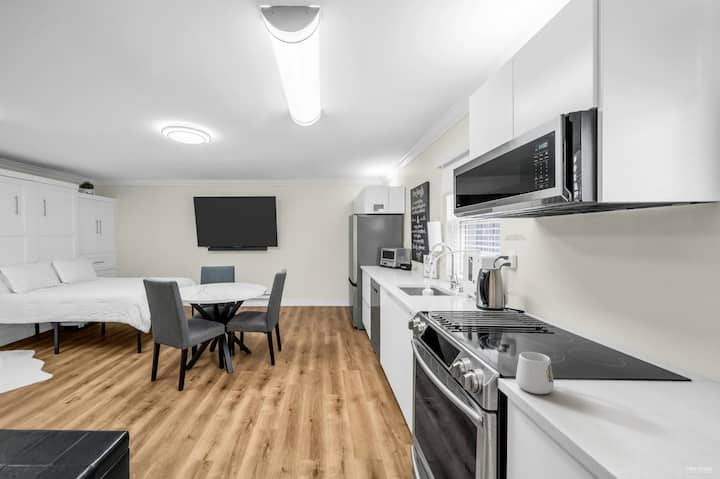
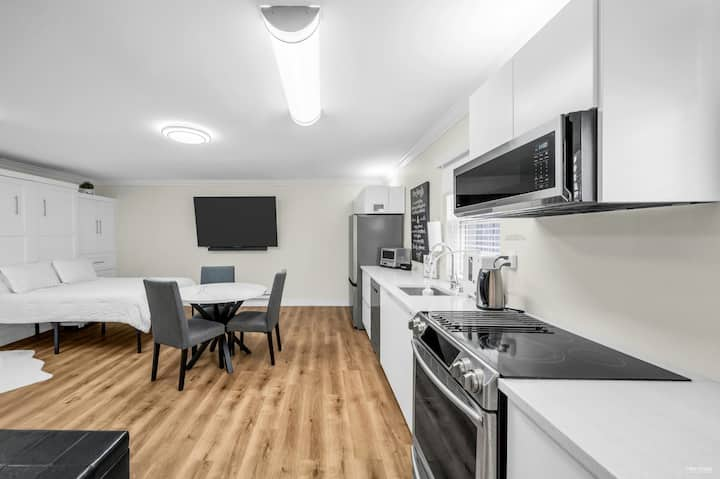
- mug (536, 370)
